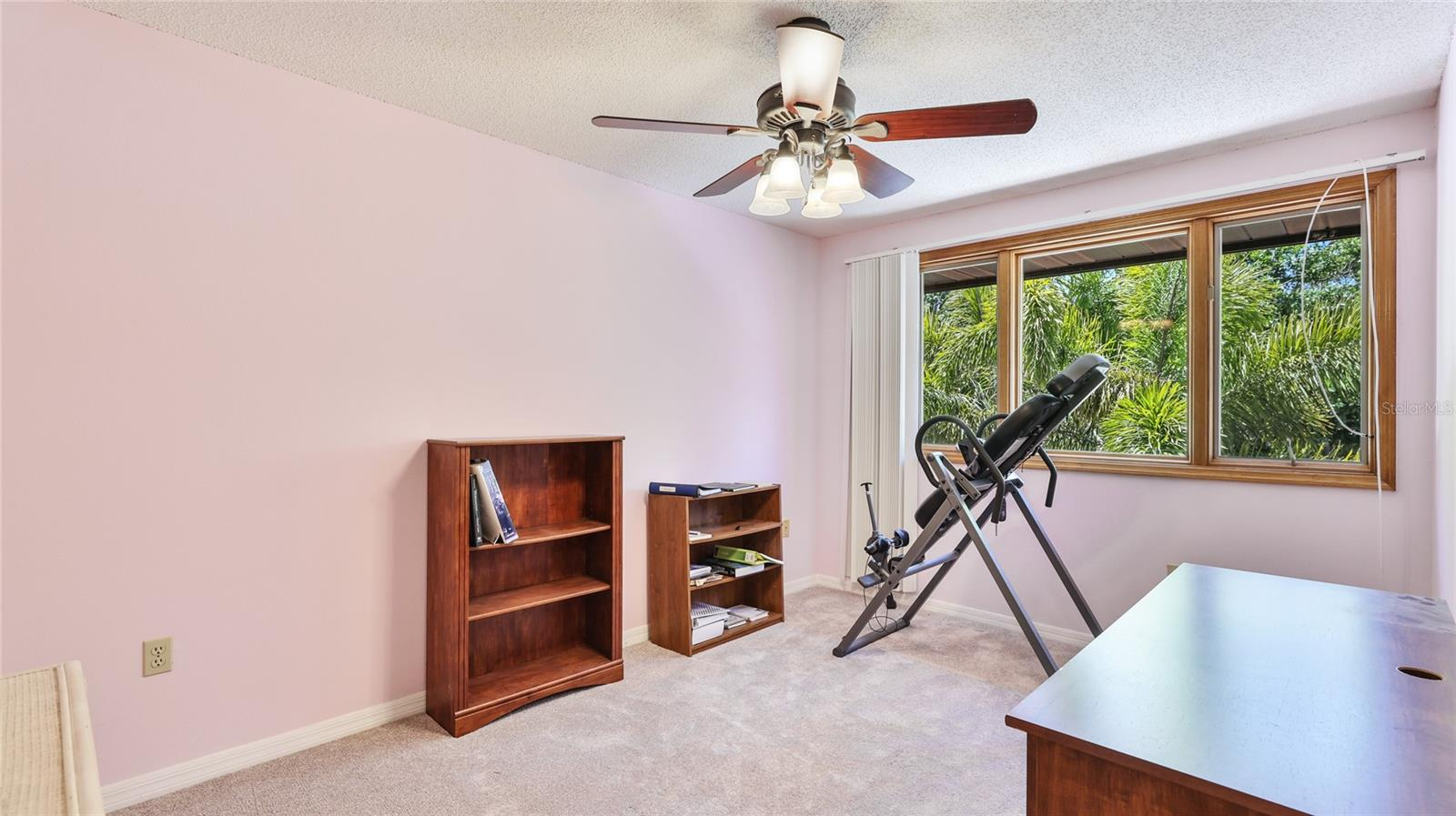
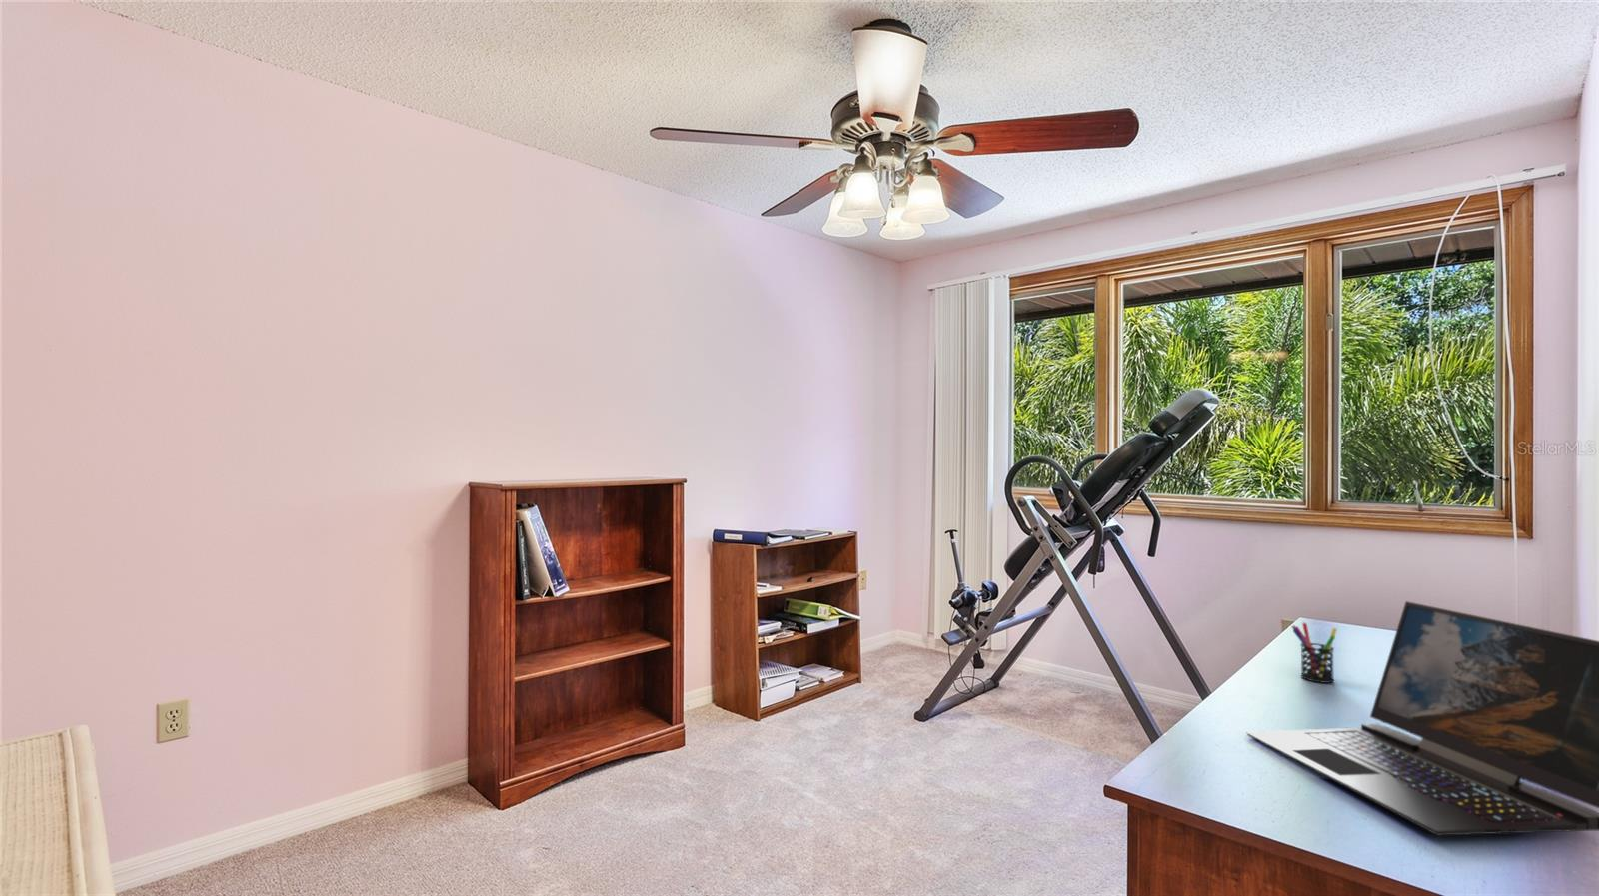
+ laptop (1420, 703)
+ pen holder (1318, 650)
